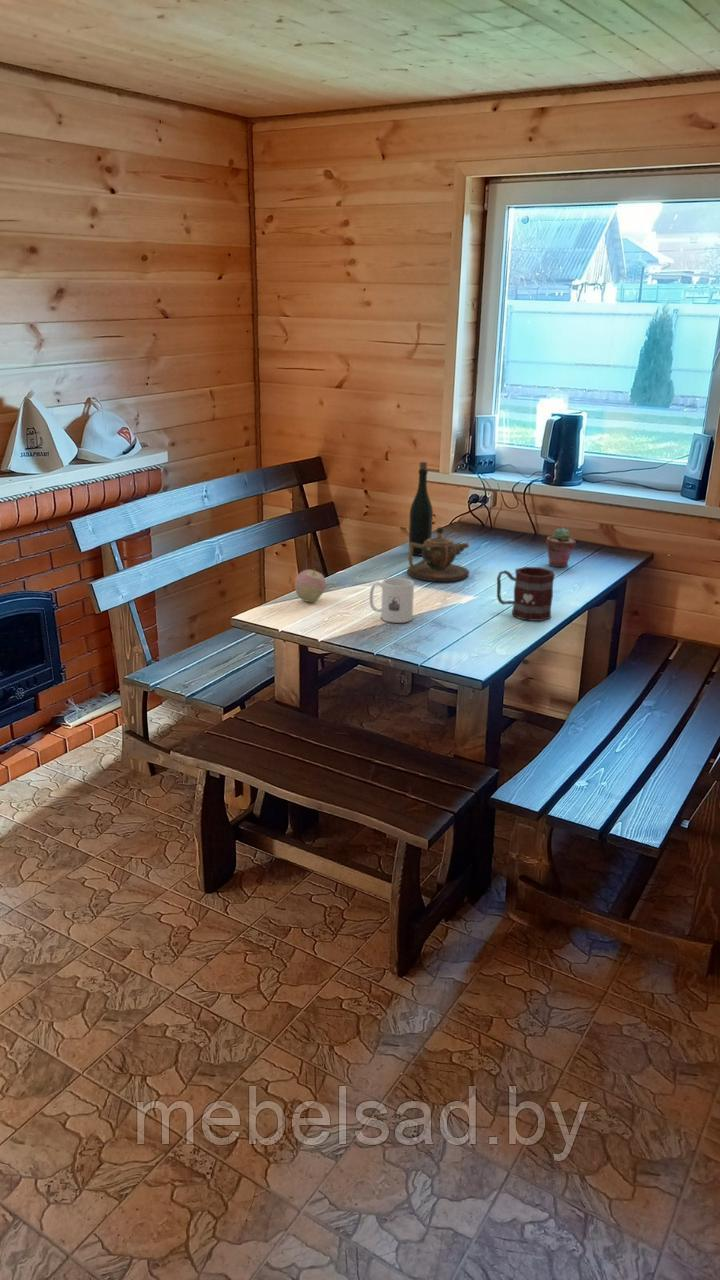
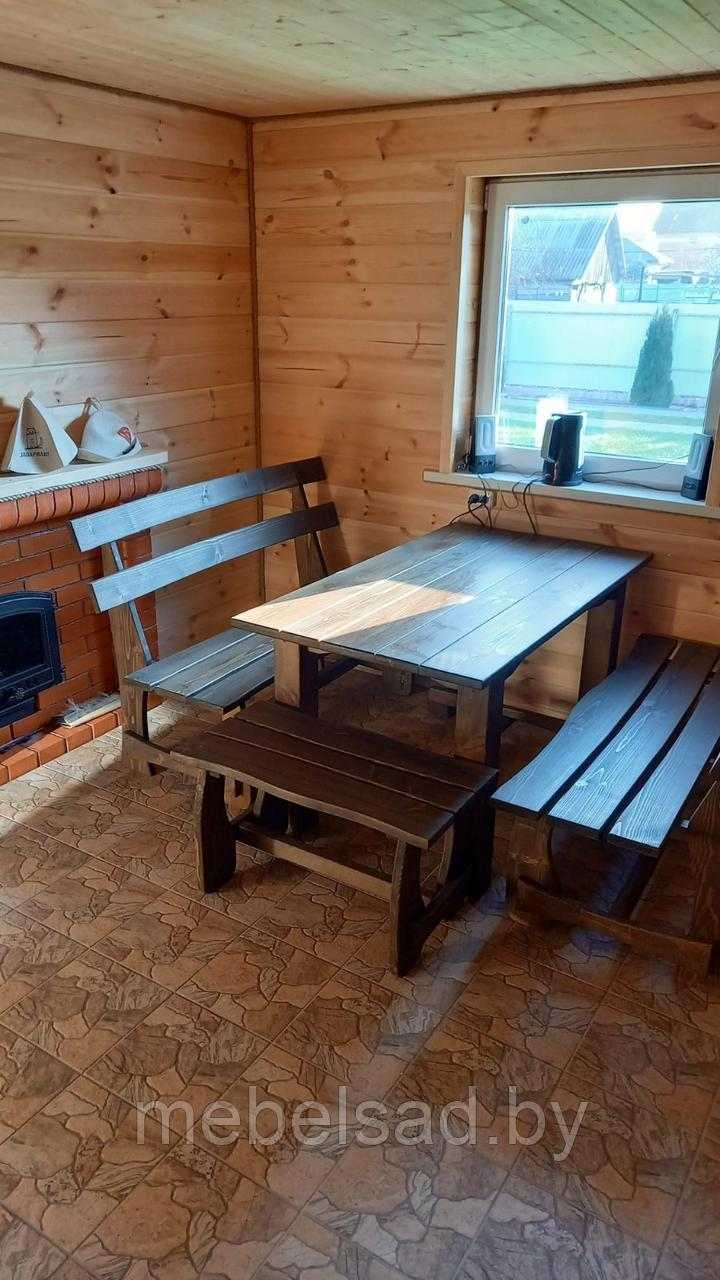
- mug (524, 592)
- apple (310, 584)
- teapot (438, 550)
- potted succulent (560, 546)
- mug (391, 598)
- bottle (421, 508)
